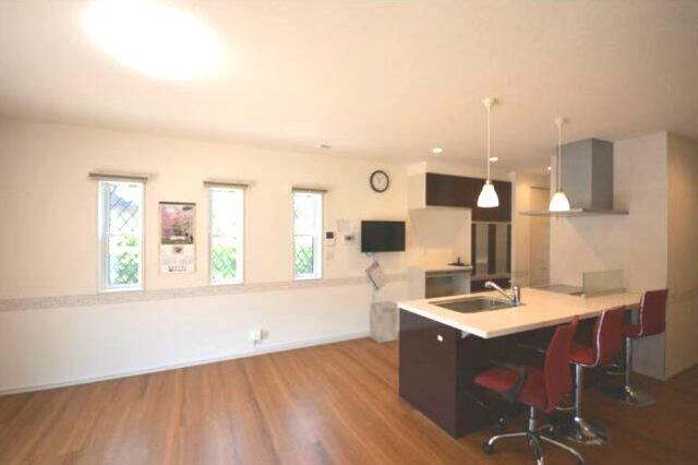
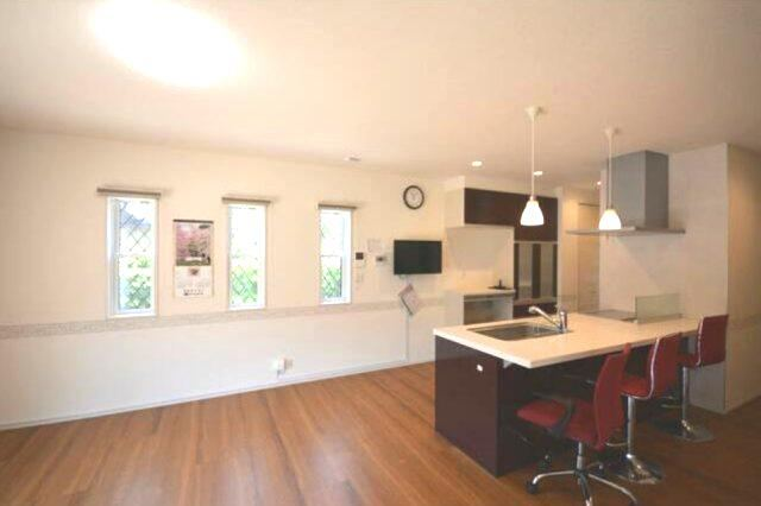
- trash can (384, 321)
